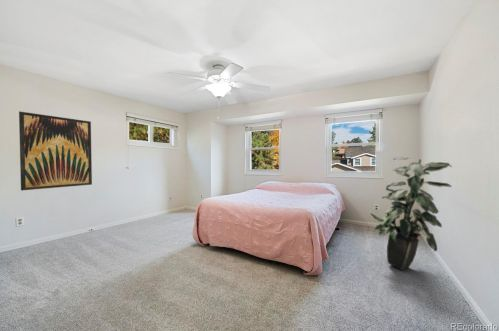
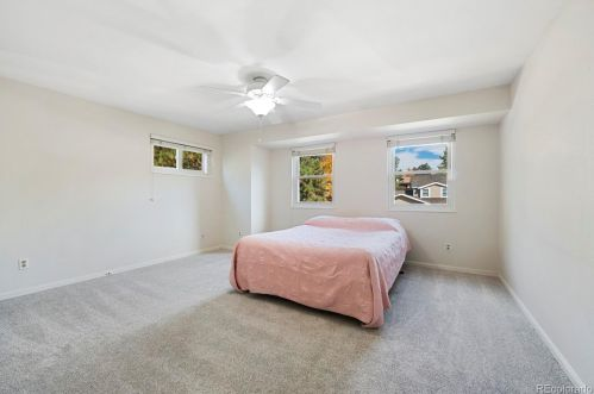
- wall art (59, 152)
- indoor plant (407, 212)
